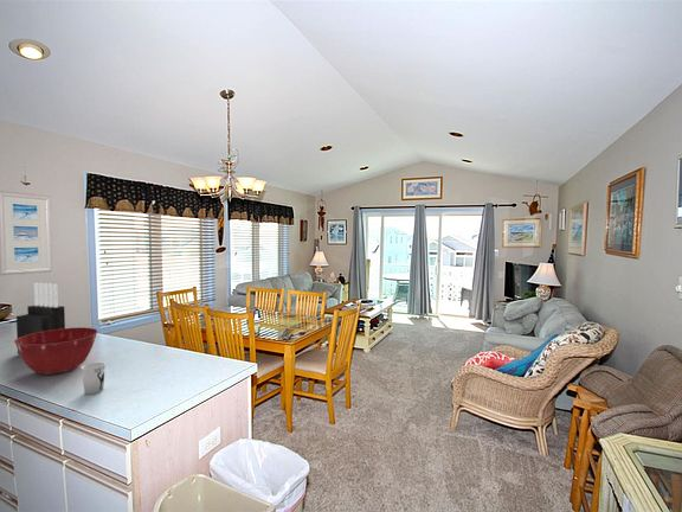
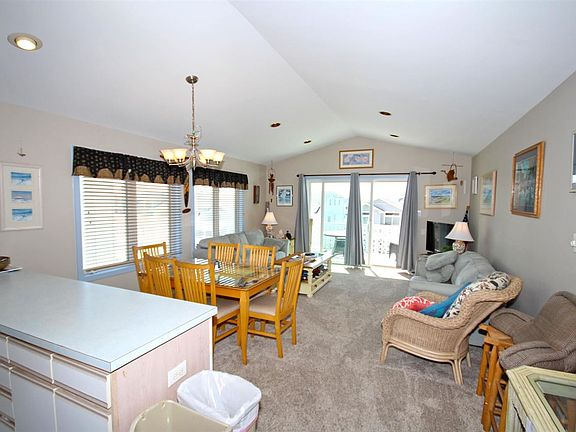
- knife block (38, 319)
- cup (94, 378)
- mixing bowl (59, 351)
